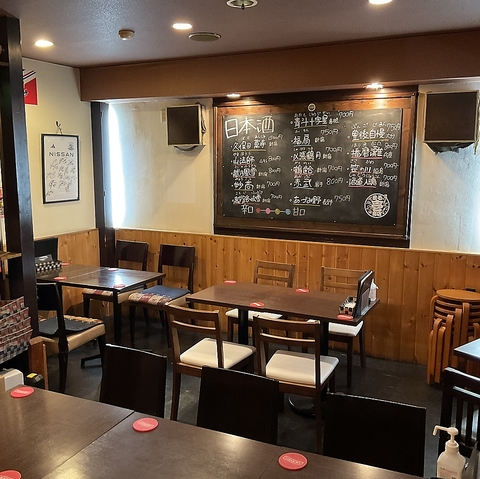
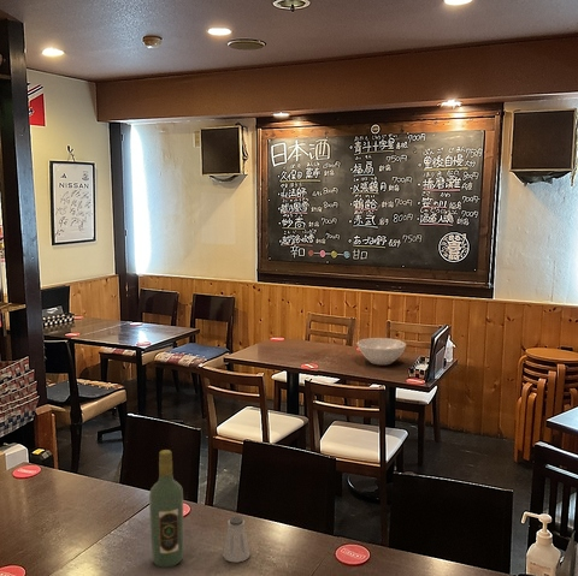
+ wine bottle (166, 505)
+ bowl (381, 352)
+ saltshaker (236, 536)
